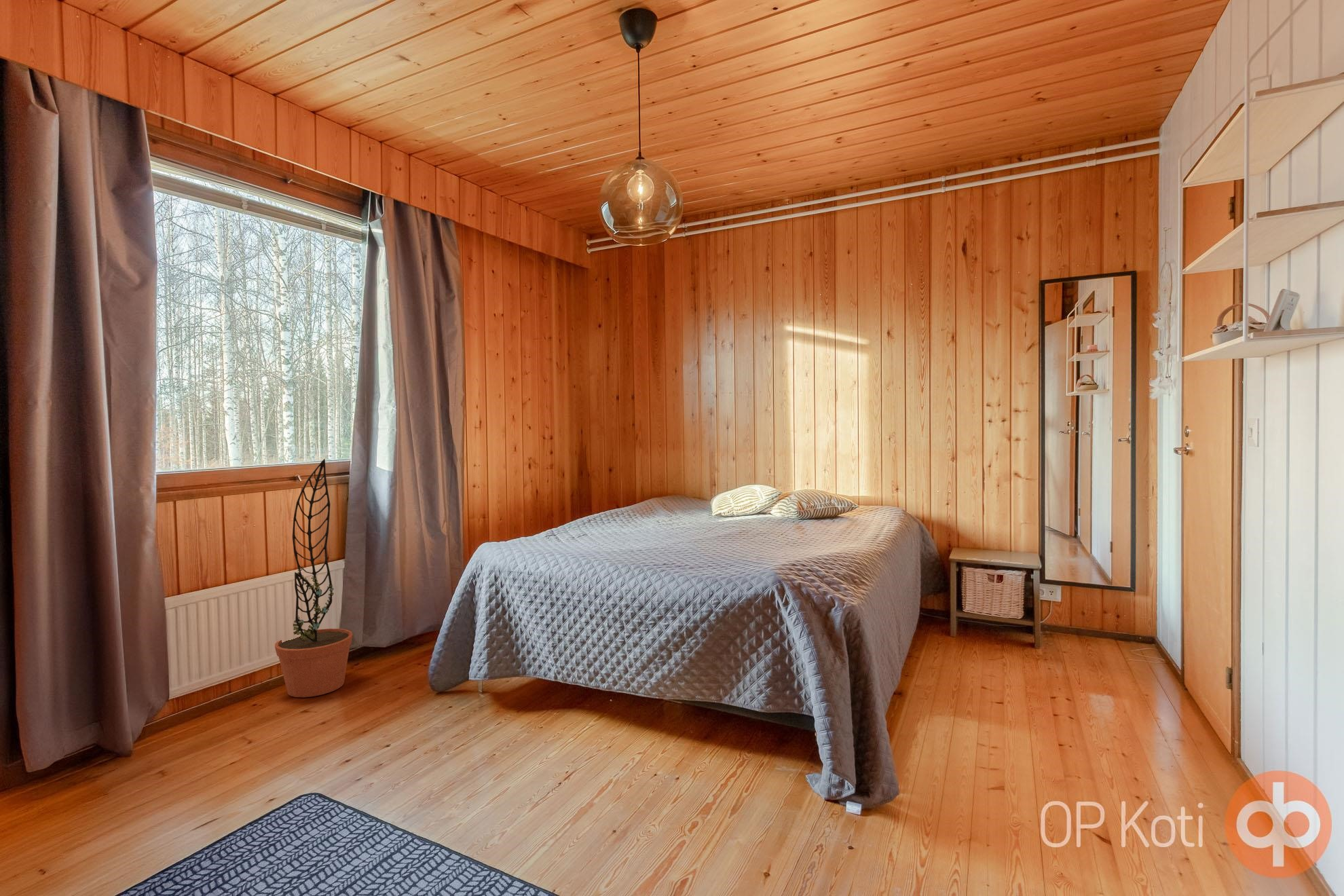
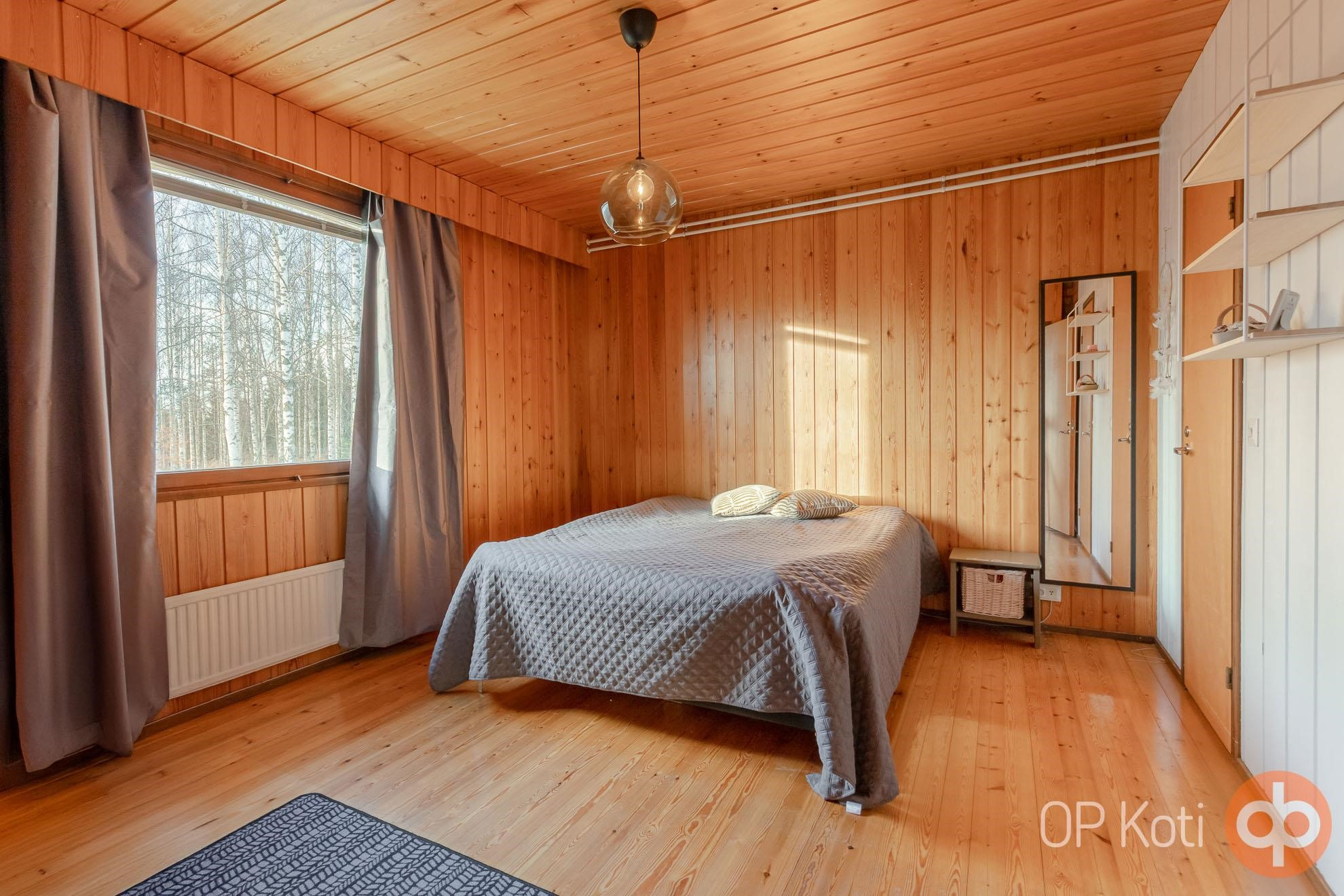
- decorative plant (312, 574)
